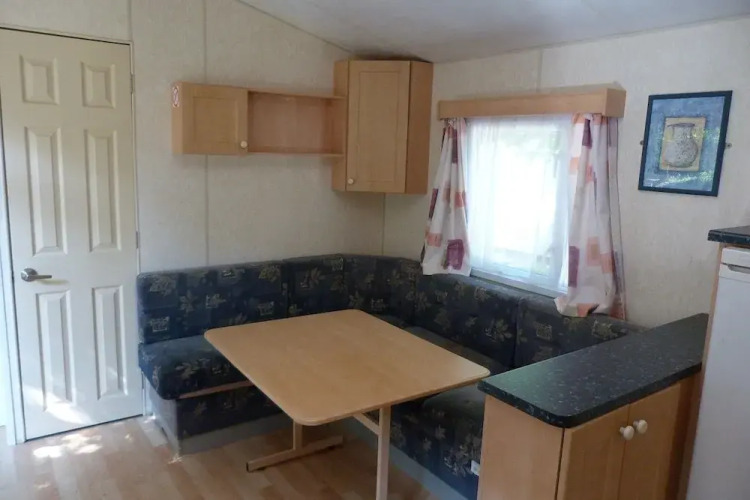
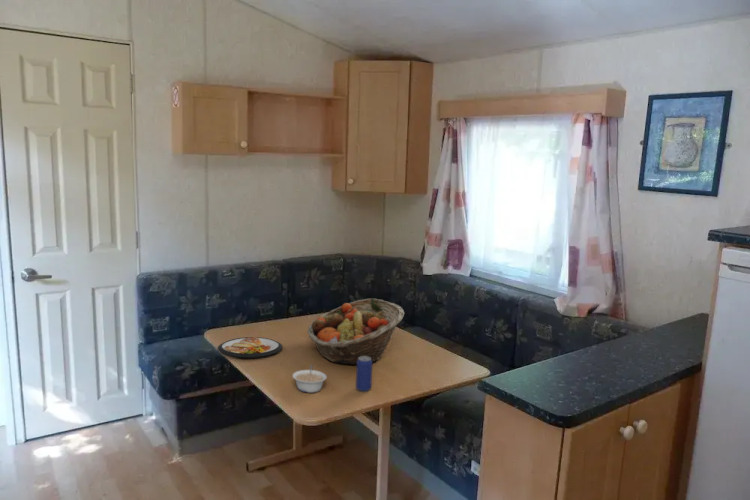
+ legume (308, 380)
+ beverage can (364, 373)
+ dish (250, 345)
+ fruit basket (355, 329)
